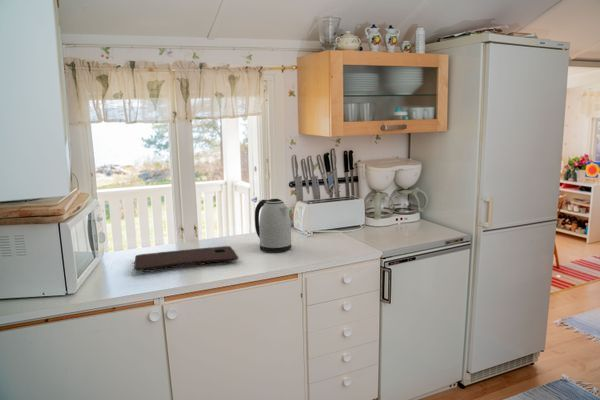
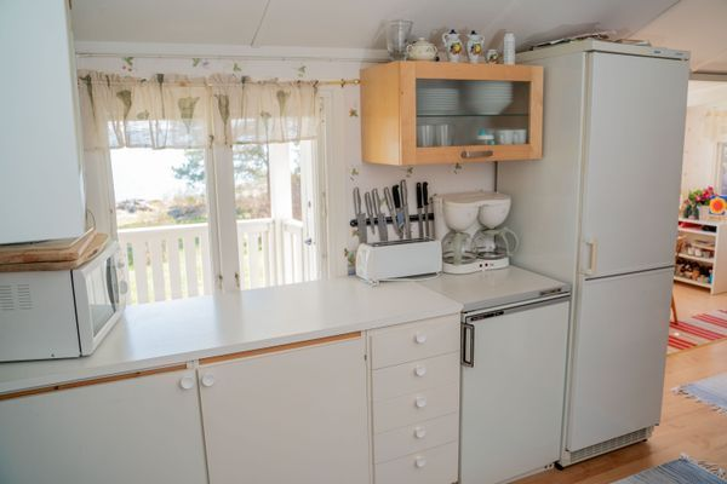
- cutting board (186, 258)
- kettle (270, 222)
